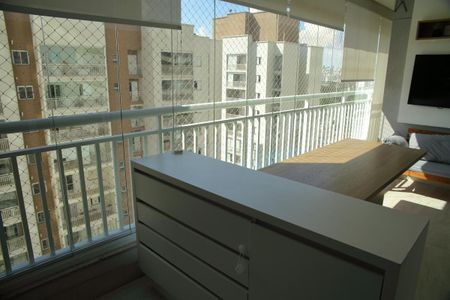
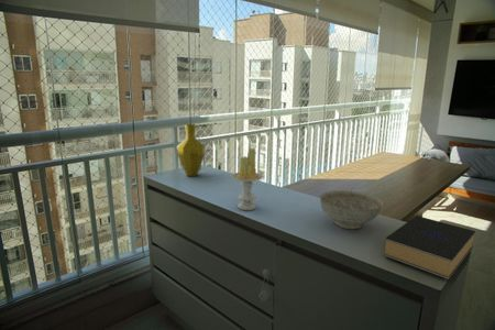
+ vase (190, 150)
+ candle (246, 177)
+ book (430, 244)
+ decorative bowl (349, 211)
